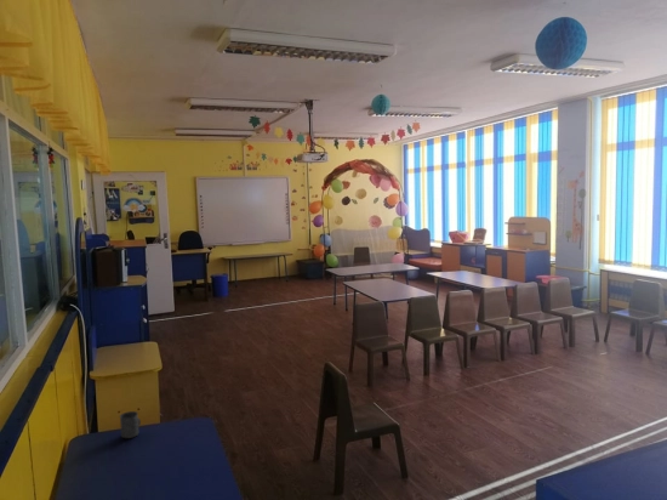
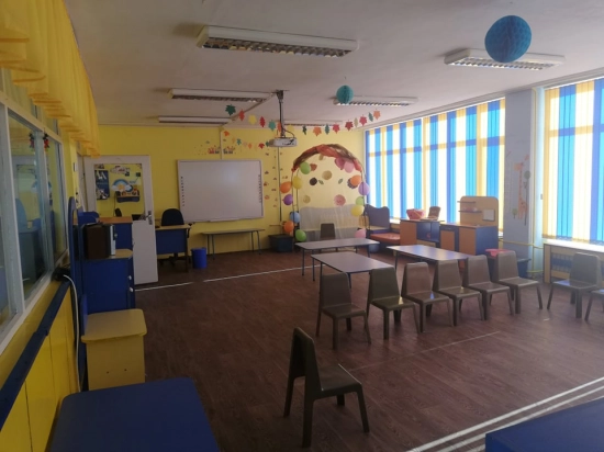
- mug (131, 425)
